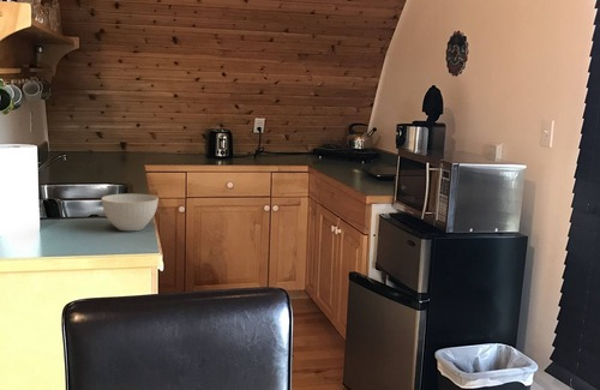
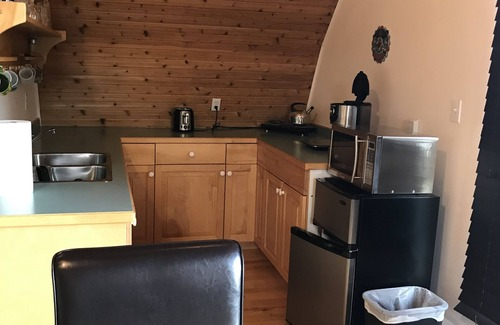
- bowl (130, 212)
